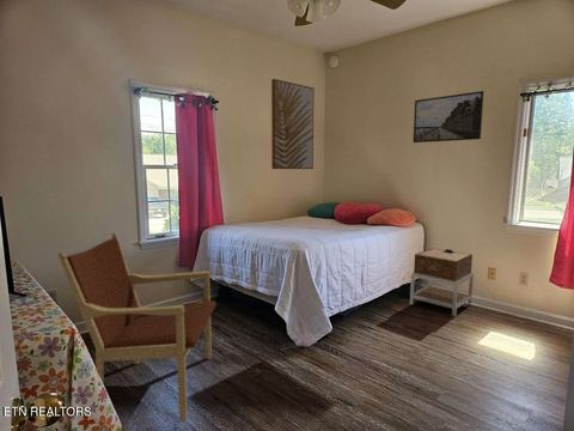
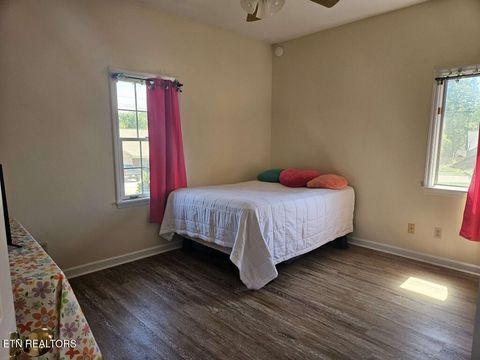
- armchair (146, 314)
- nightstand (441, 278)
- wall art (293, 127)
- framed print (445, 119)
